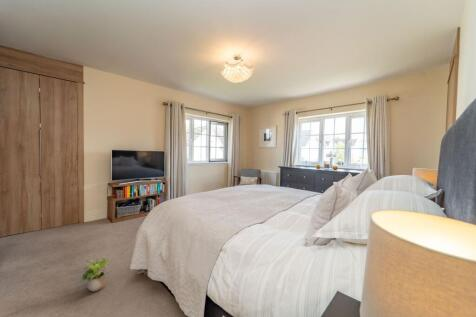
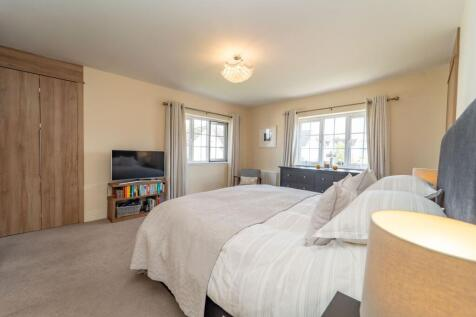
- potted plant (94, 274)
